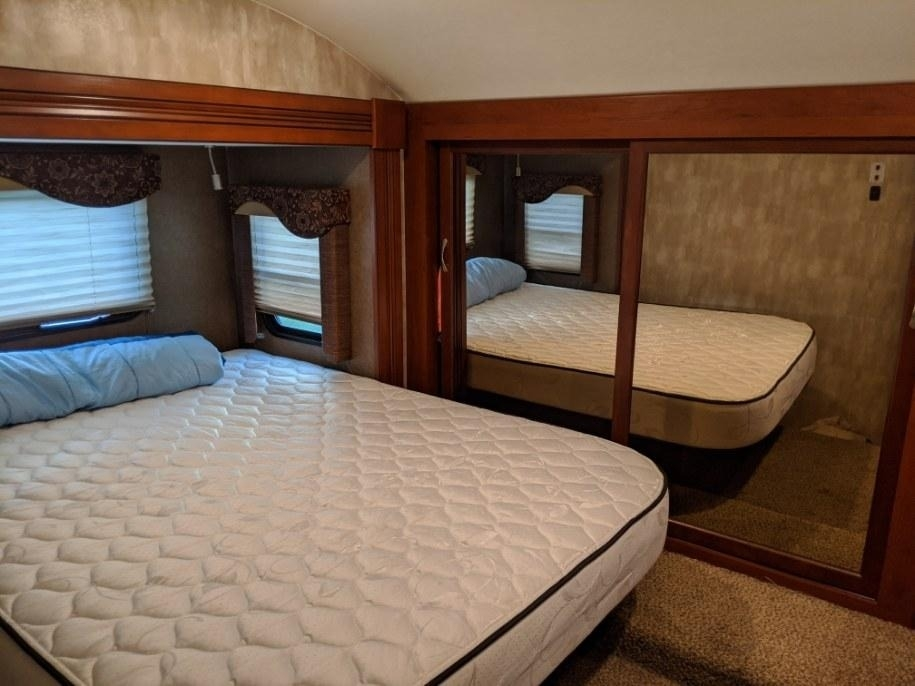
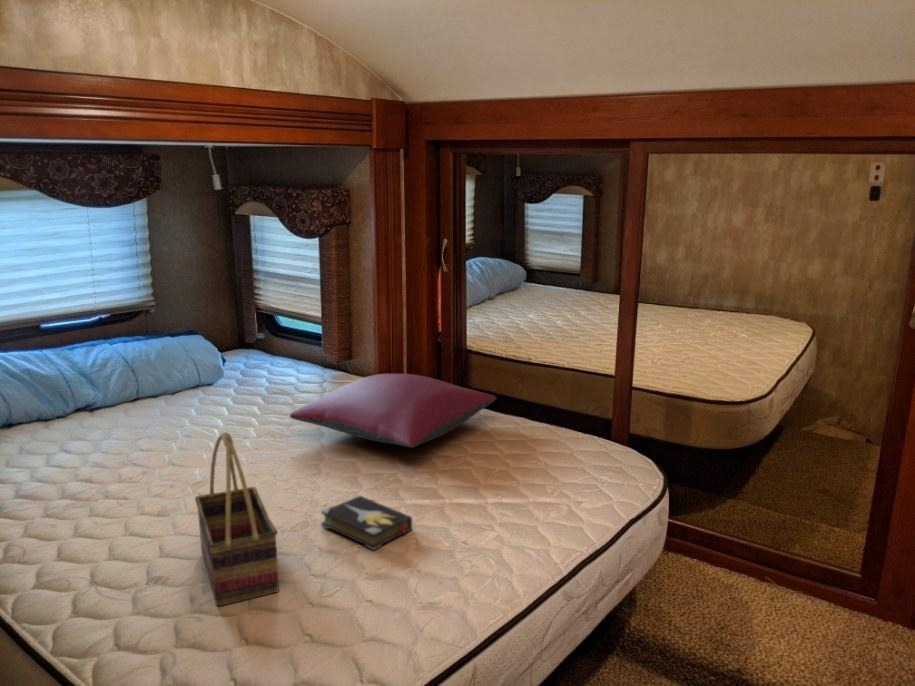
+ woven basket (233, 504)
+ hardback book (366, 519)
+ pillow (397, 406)
